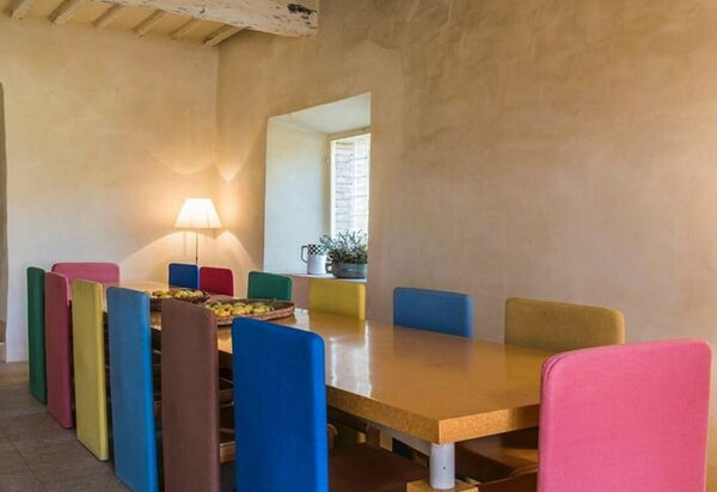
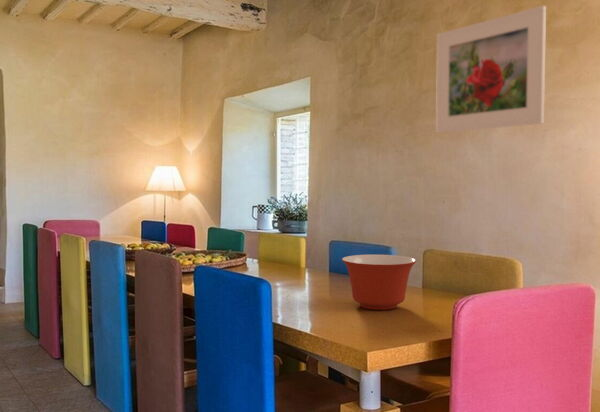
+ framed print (486, 75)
+ mixing bowl (378, 282)
